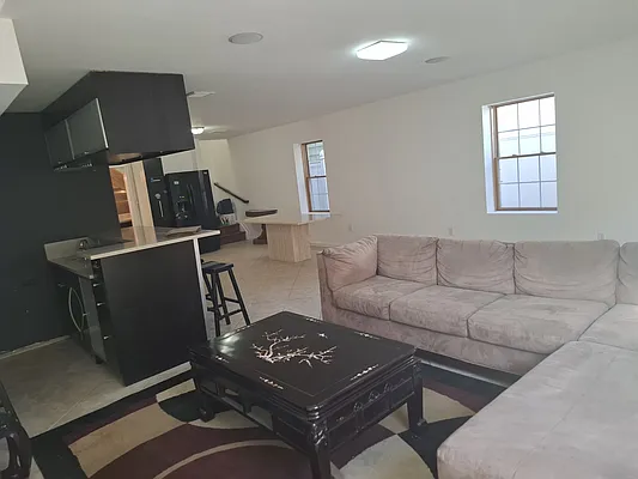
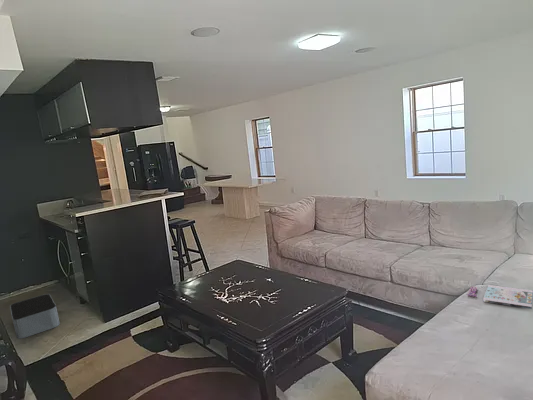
+ storage bin (34, 314)
+ magazine (499, 294)
